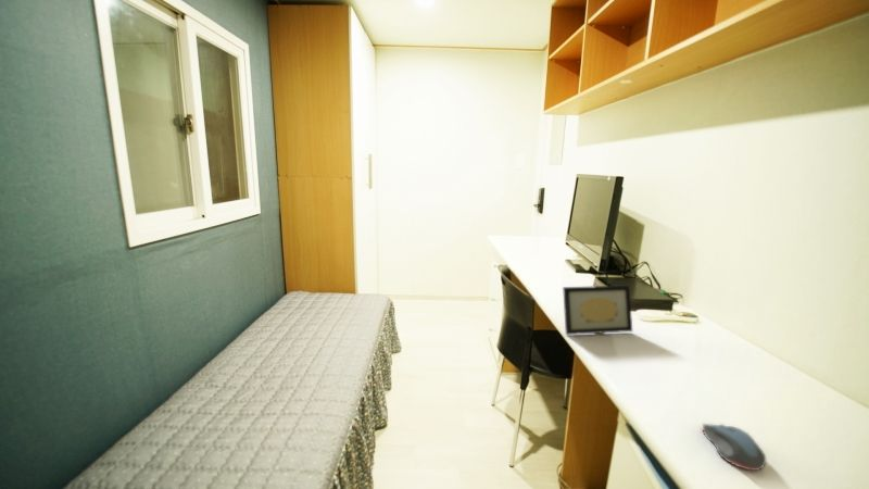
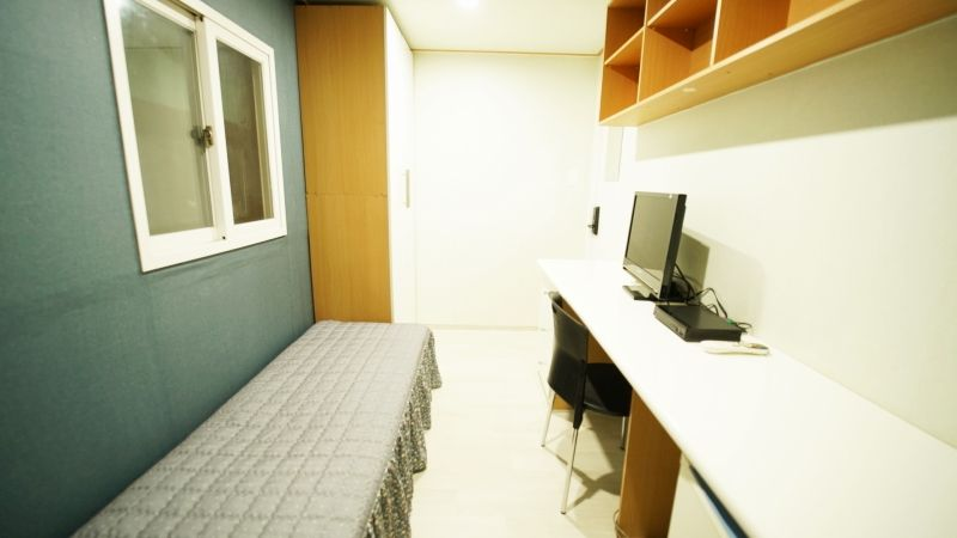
- computer mouse (733, 440)
- picture frame (594, 308)
